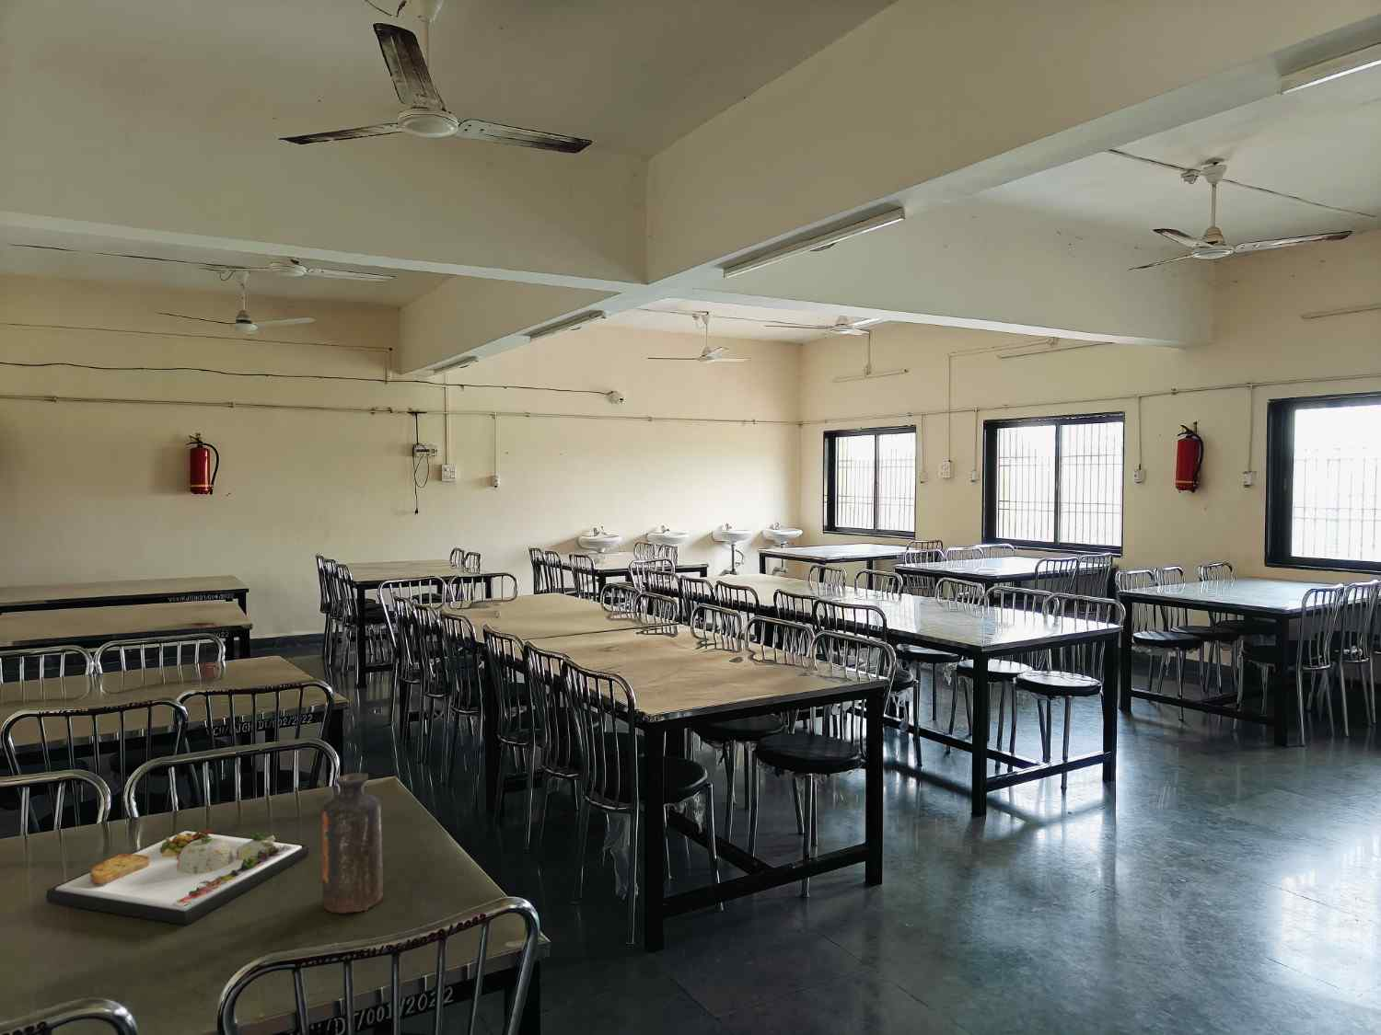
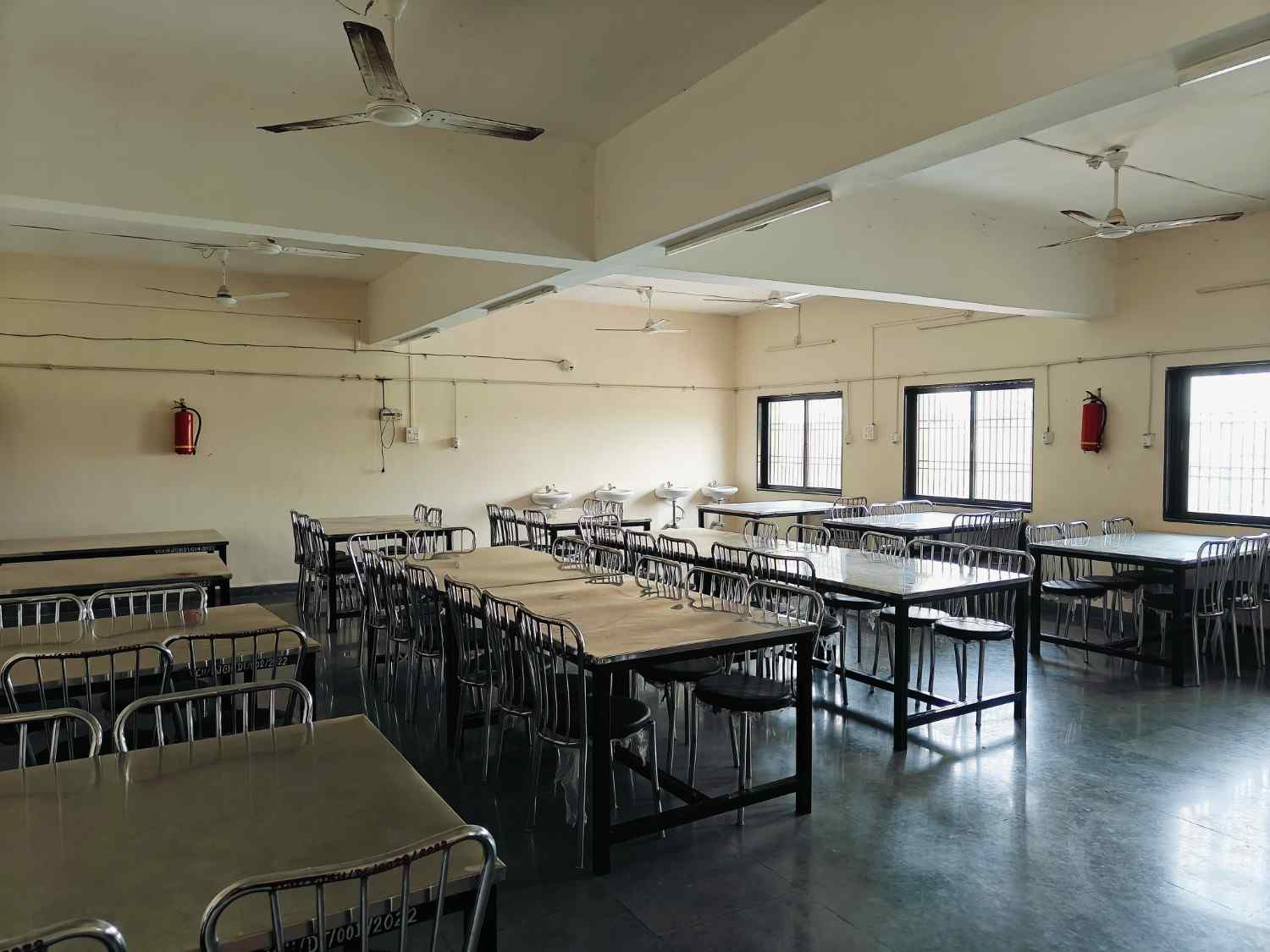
- dinner plate (185, 859)
- bottle (352, 839)
